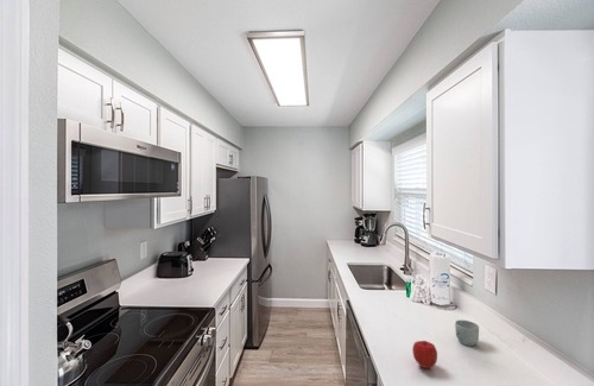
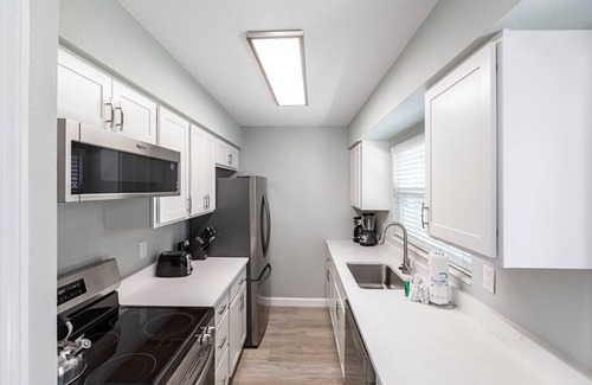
- mug (465, 331)
- fruit (424, 353)
